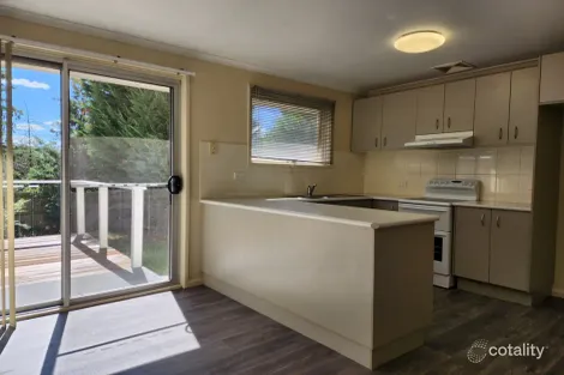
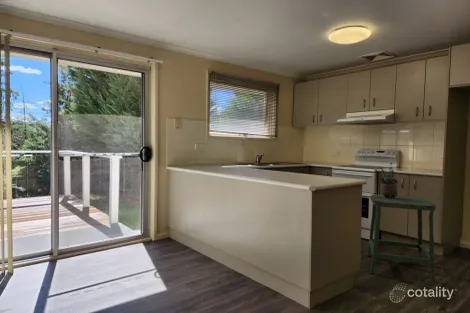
+ stool (399, 242)
+ potted plant (388, 179)
